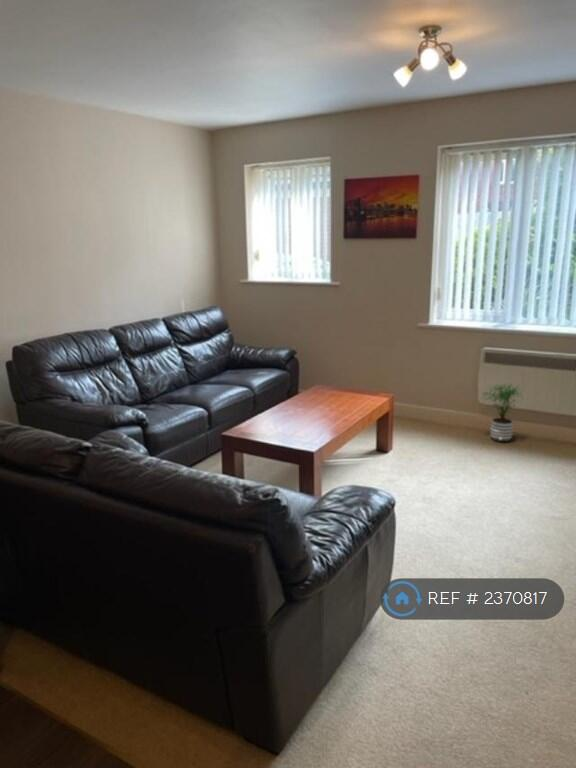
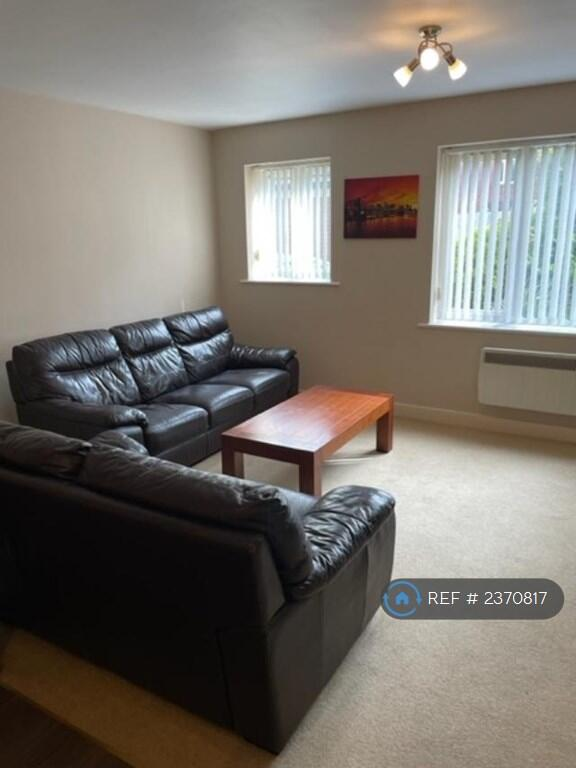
- potted plant (501, 411)
